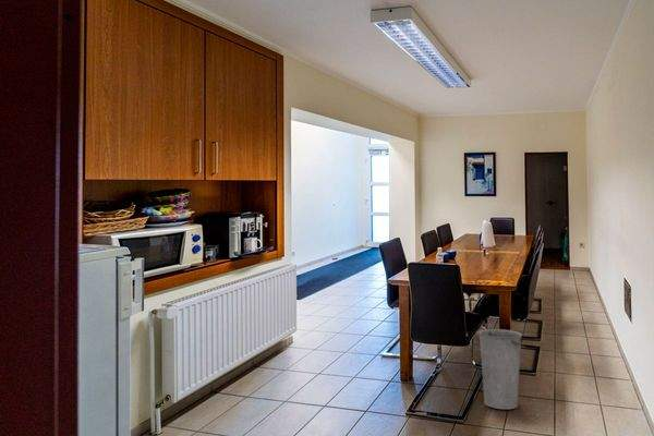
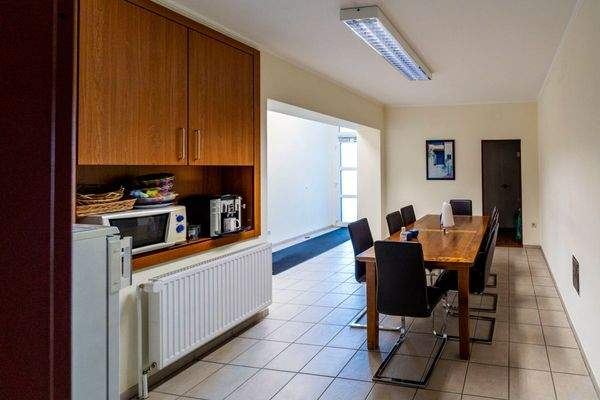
- bucket (500, 368)
